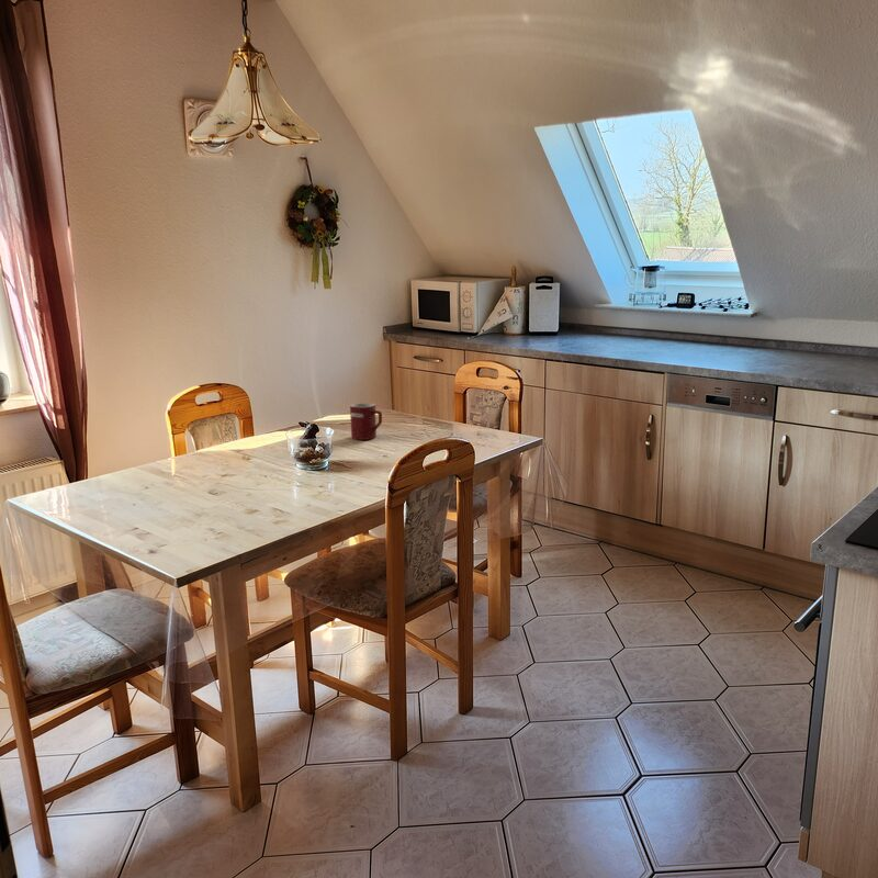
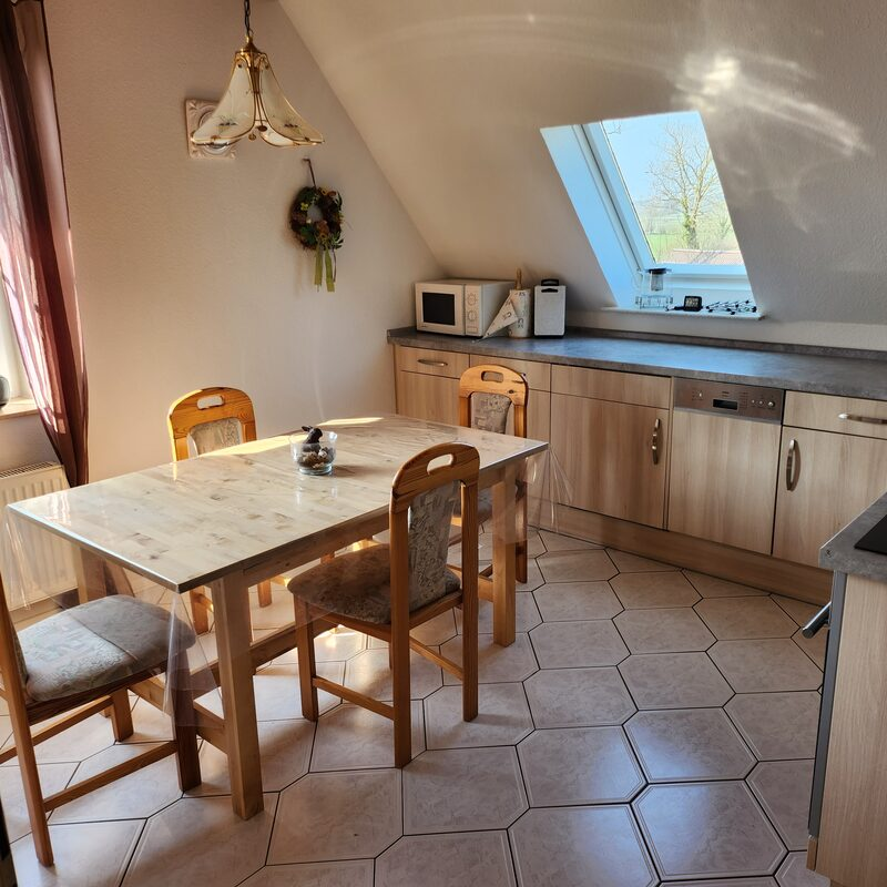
- mug (367, 421)
